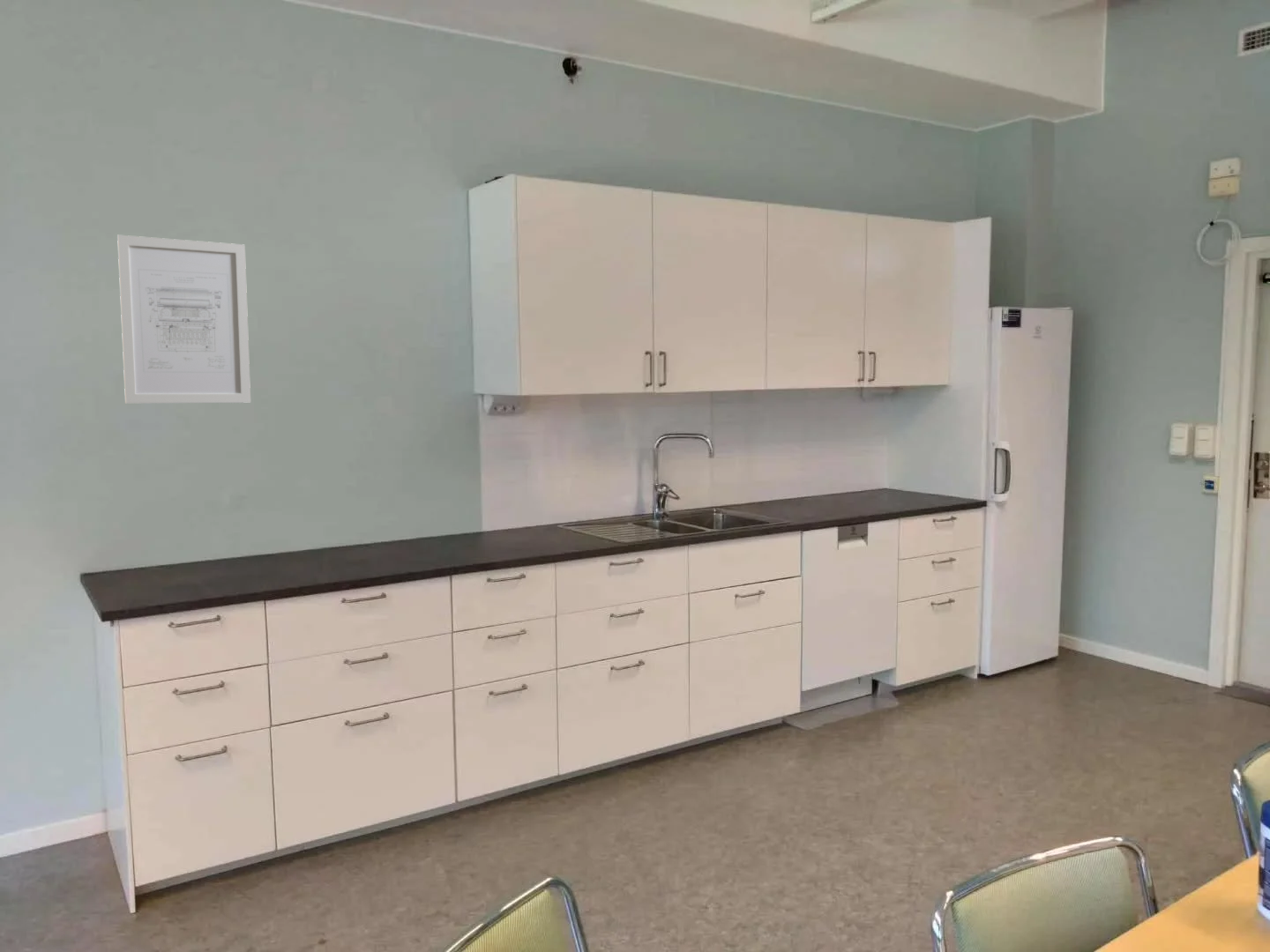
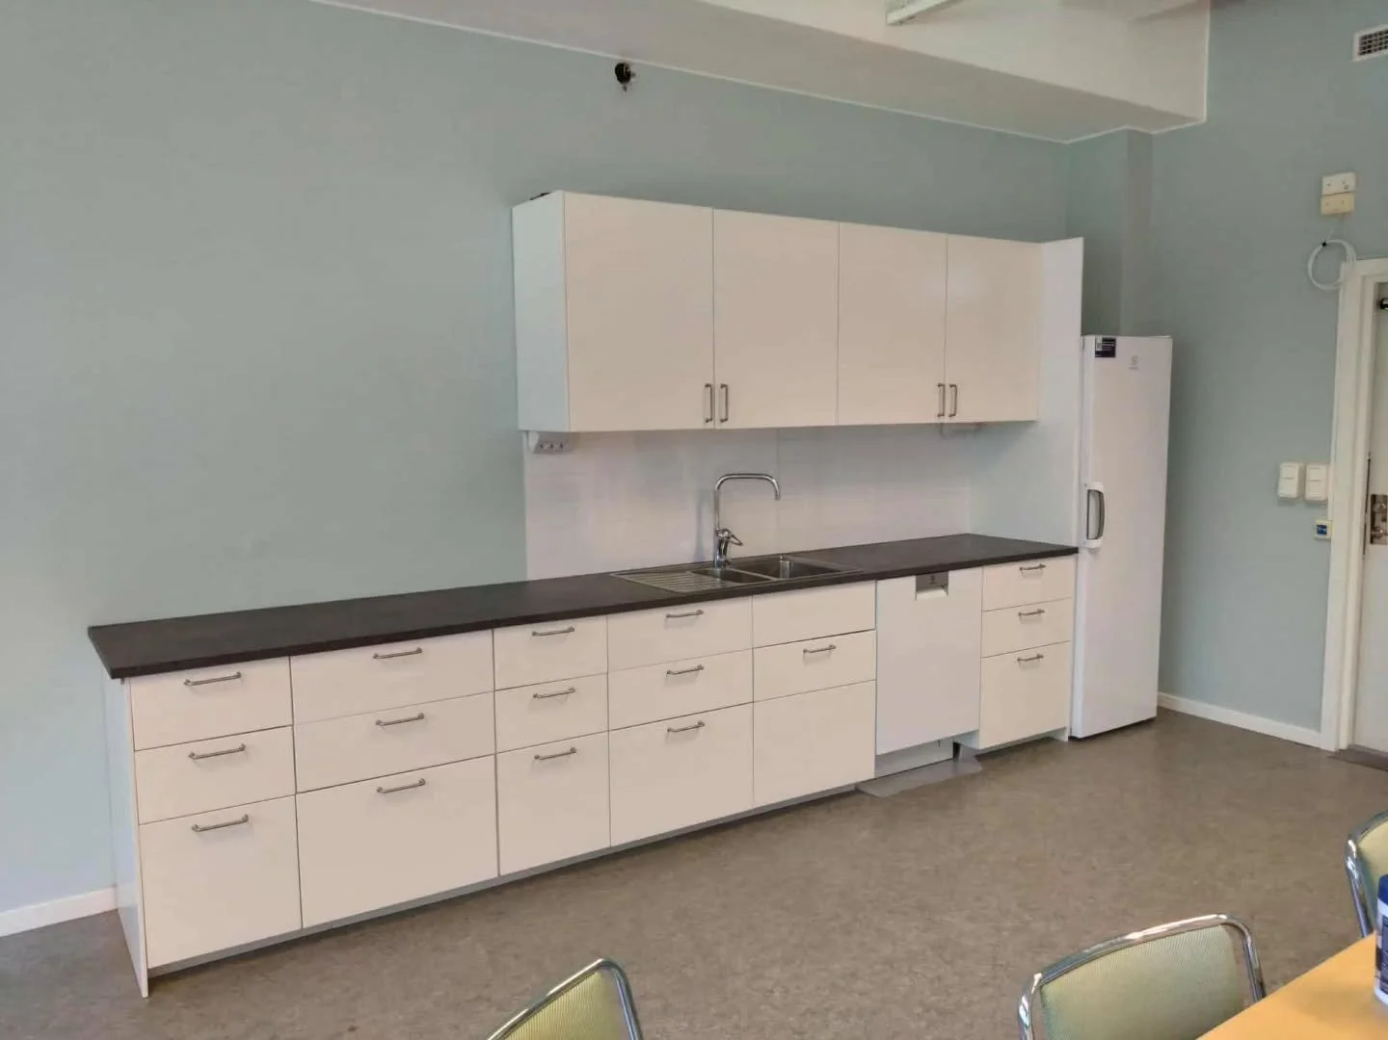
- wall art (186, 322)
